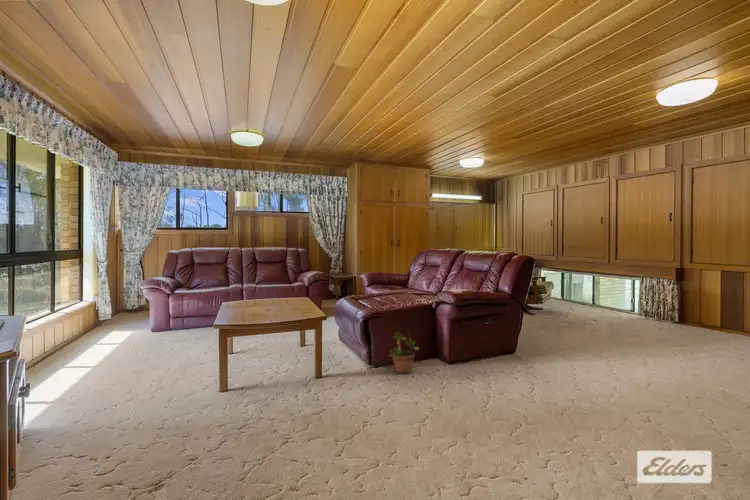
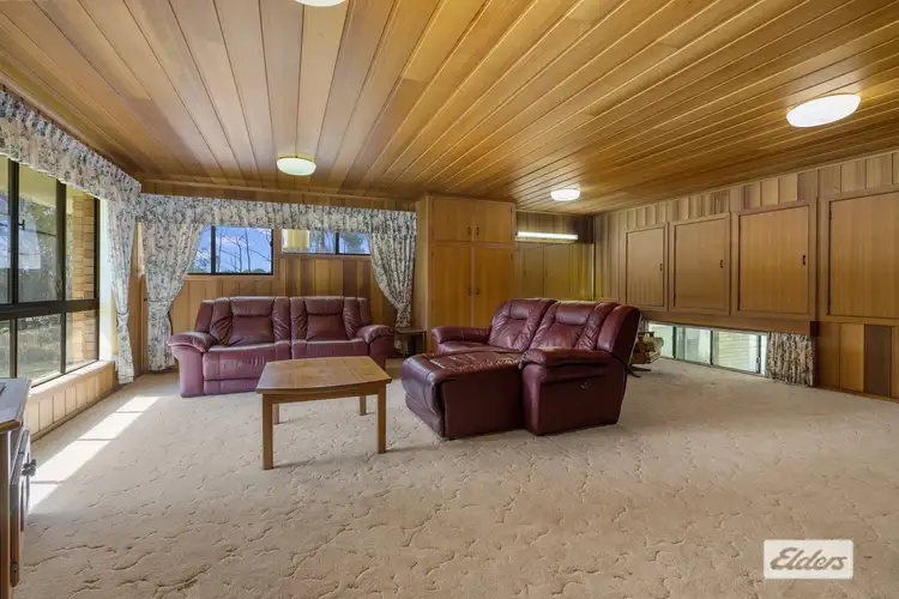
- potted plant (401, 349)
